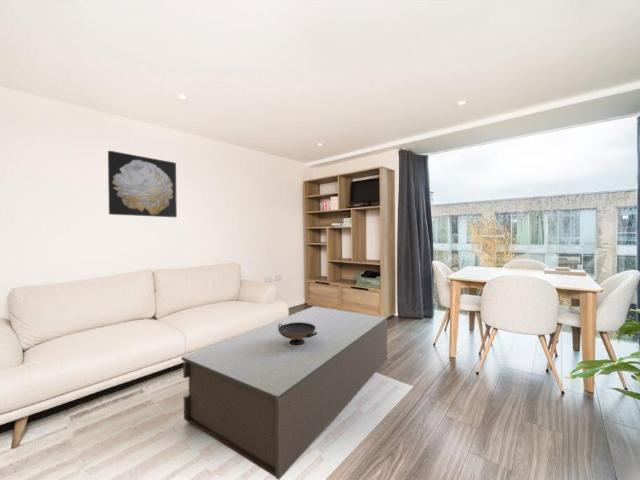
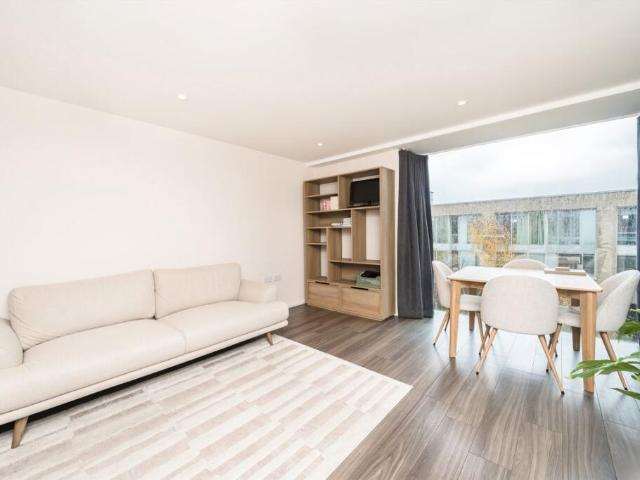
- wall art (144, 186)
- coffee table (303, 359)
- decorative bowl (296, 334)
